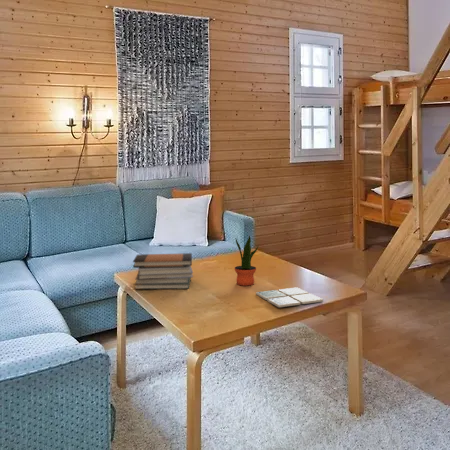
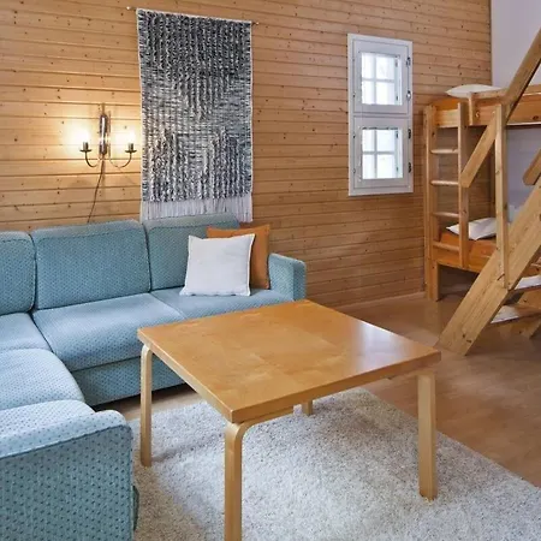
- potted plant (247, 259)
- book stack (164, 271)
- drink coaster (288, 296)
